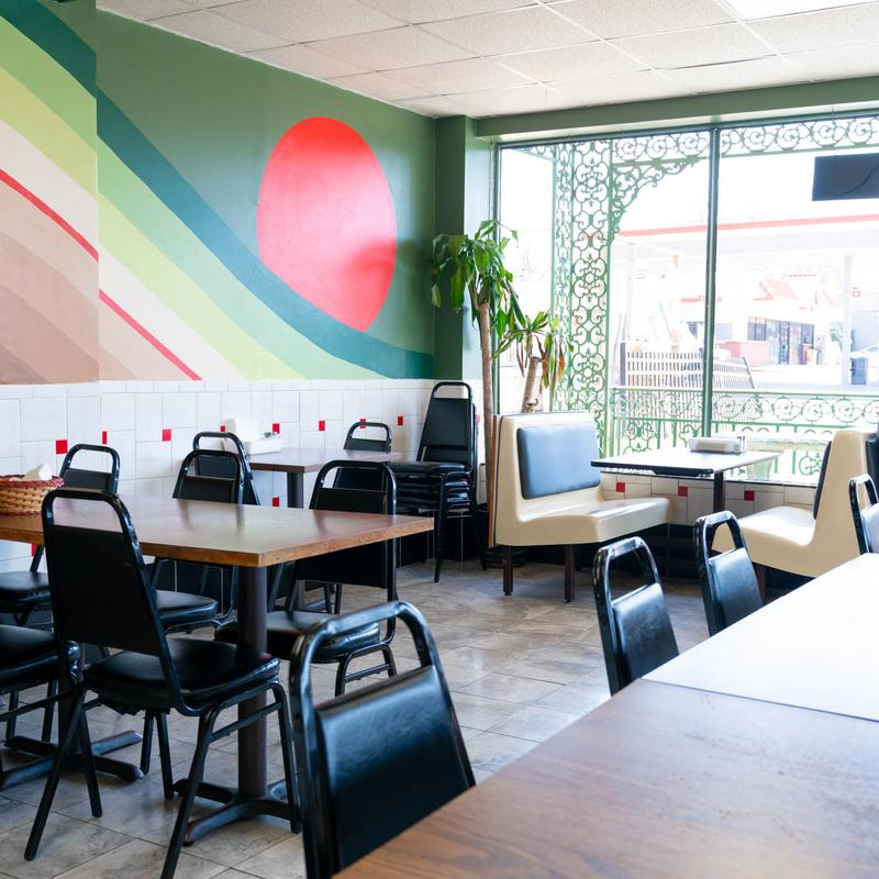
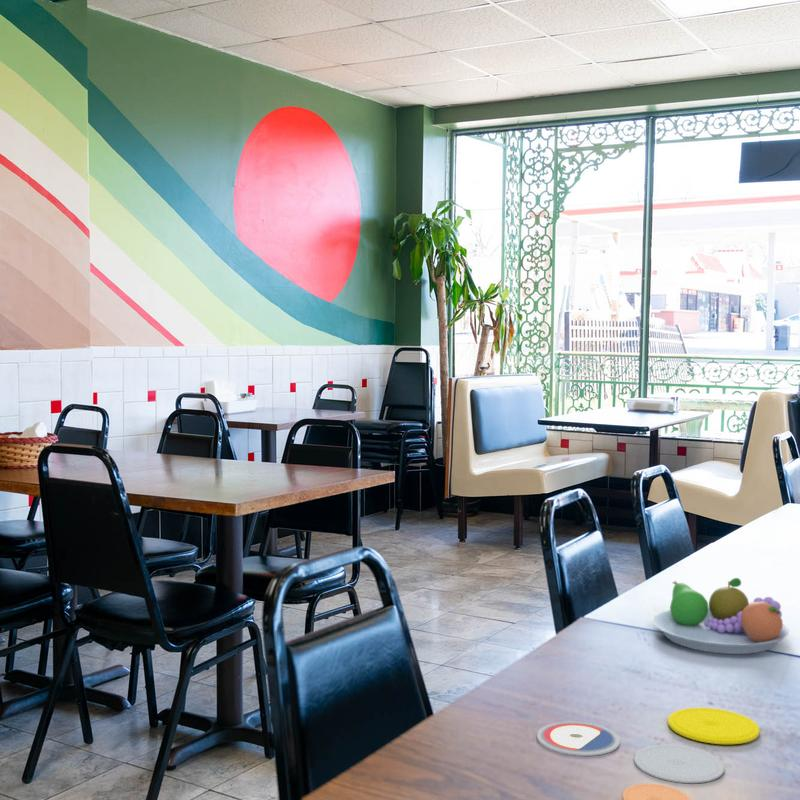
+ plate (639, 750)
+ fruit bowl (718, 610)
